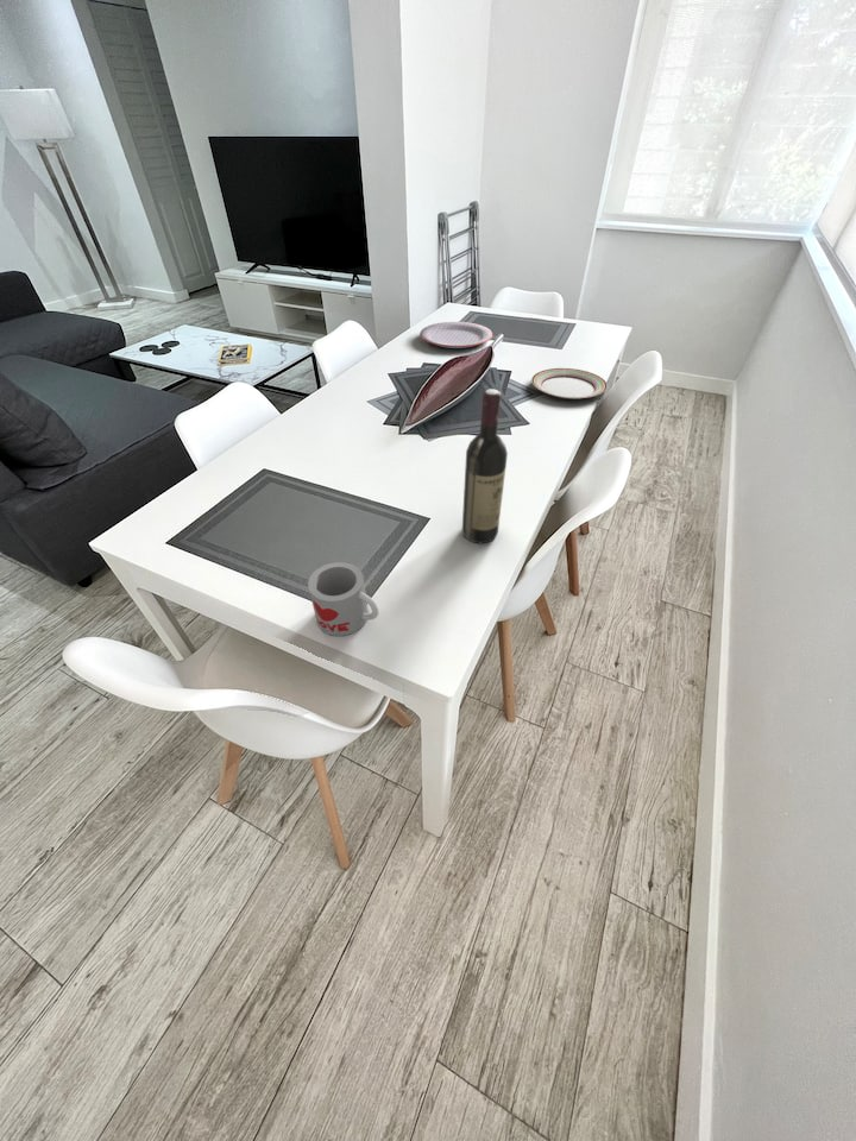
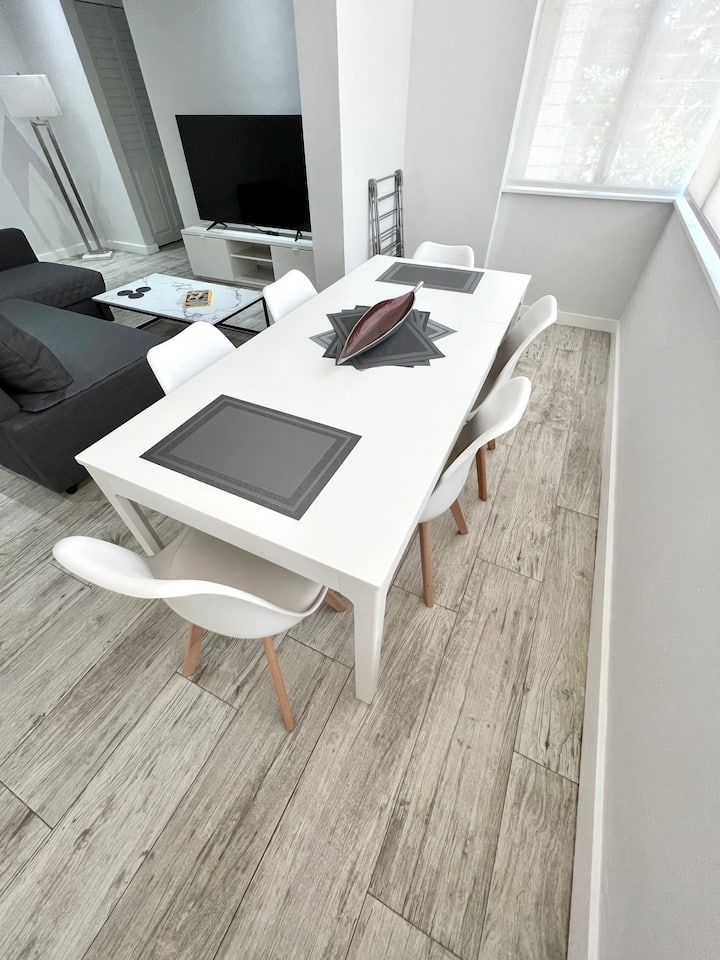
- plate (455, 335)
- plate (568, 385)
- mug (346, 601)
- wine bottle (485, 469)
